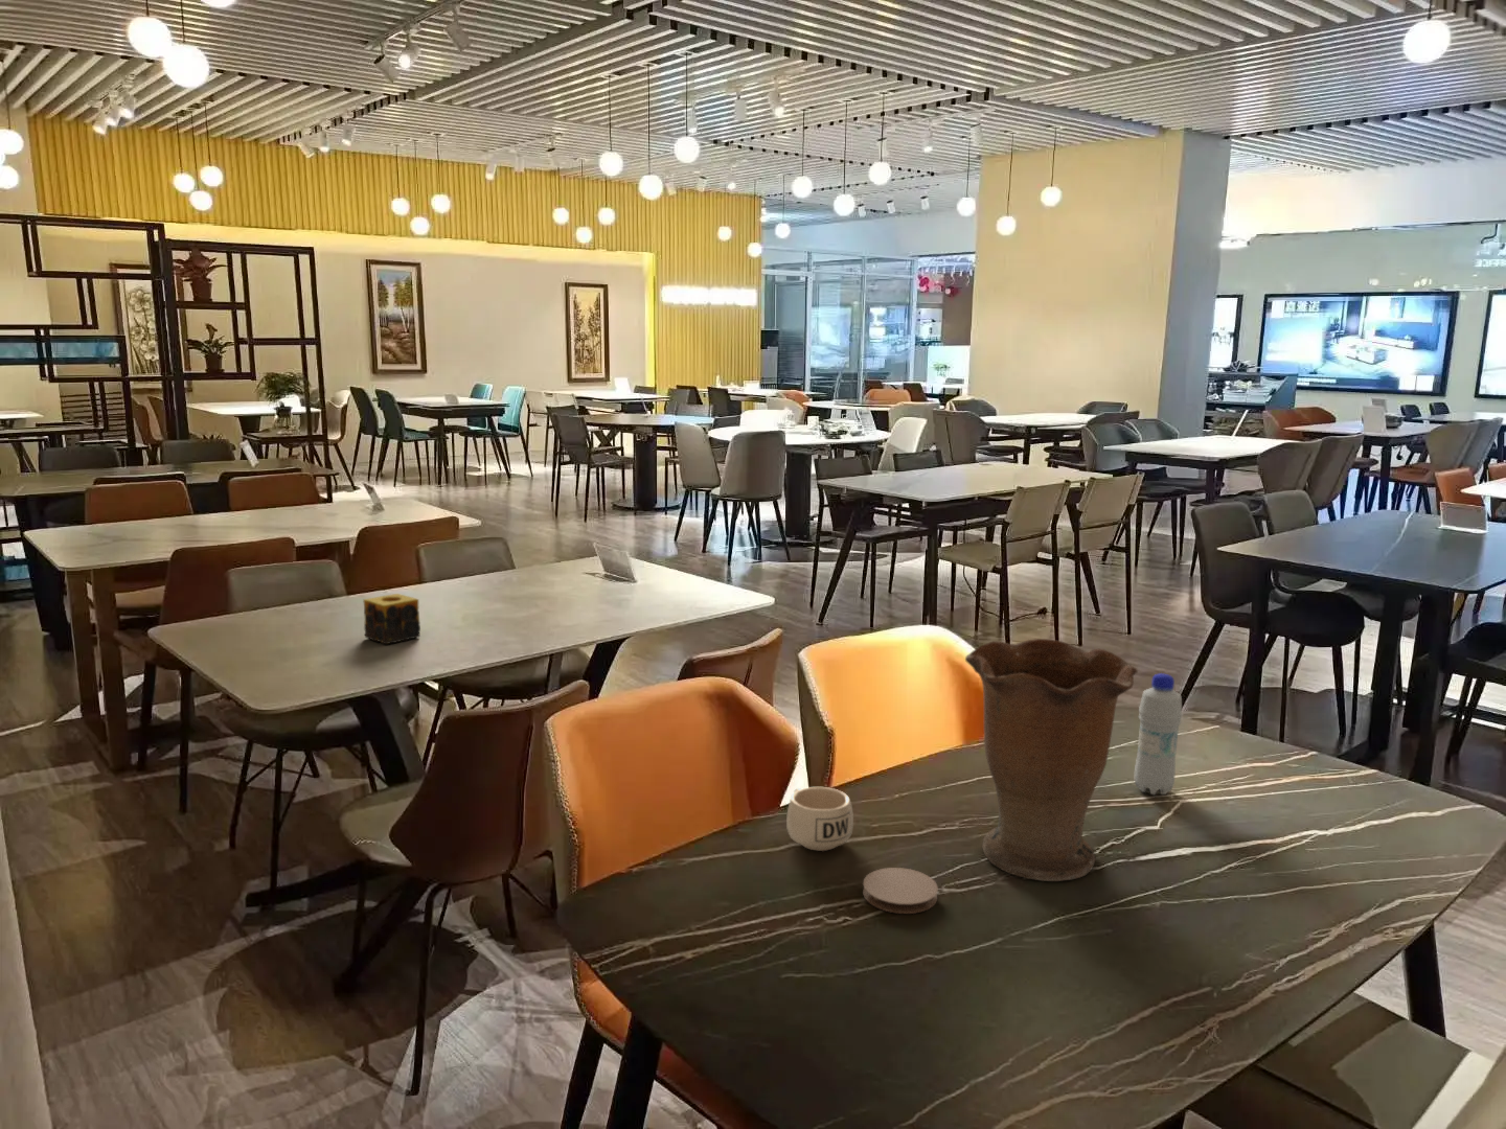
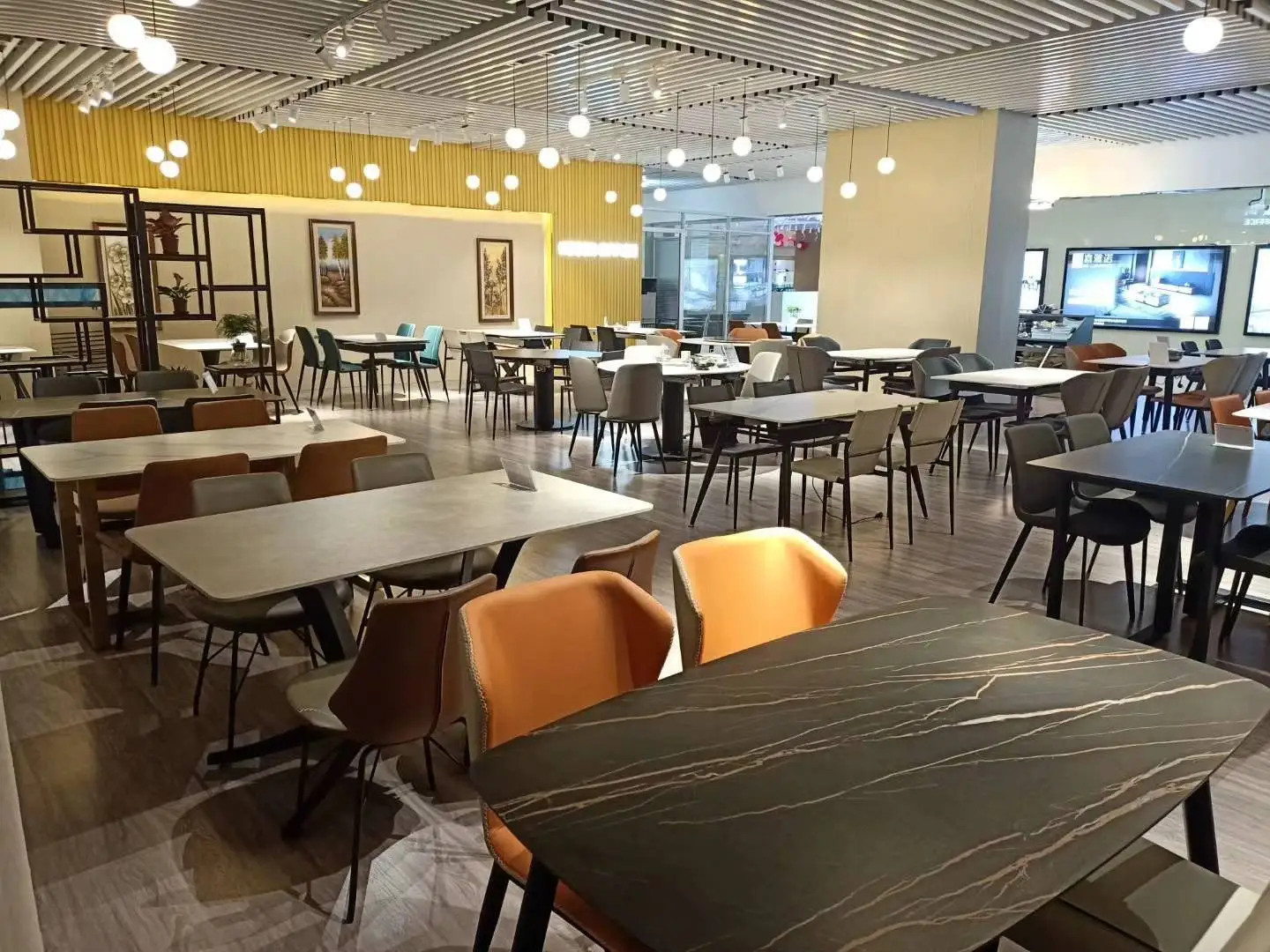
- mug (816, 817)
- coaster (899, 889)
- candle (391, 618)
- bottle (1157, 732)
- vase (1045, 757)
